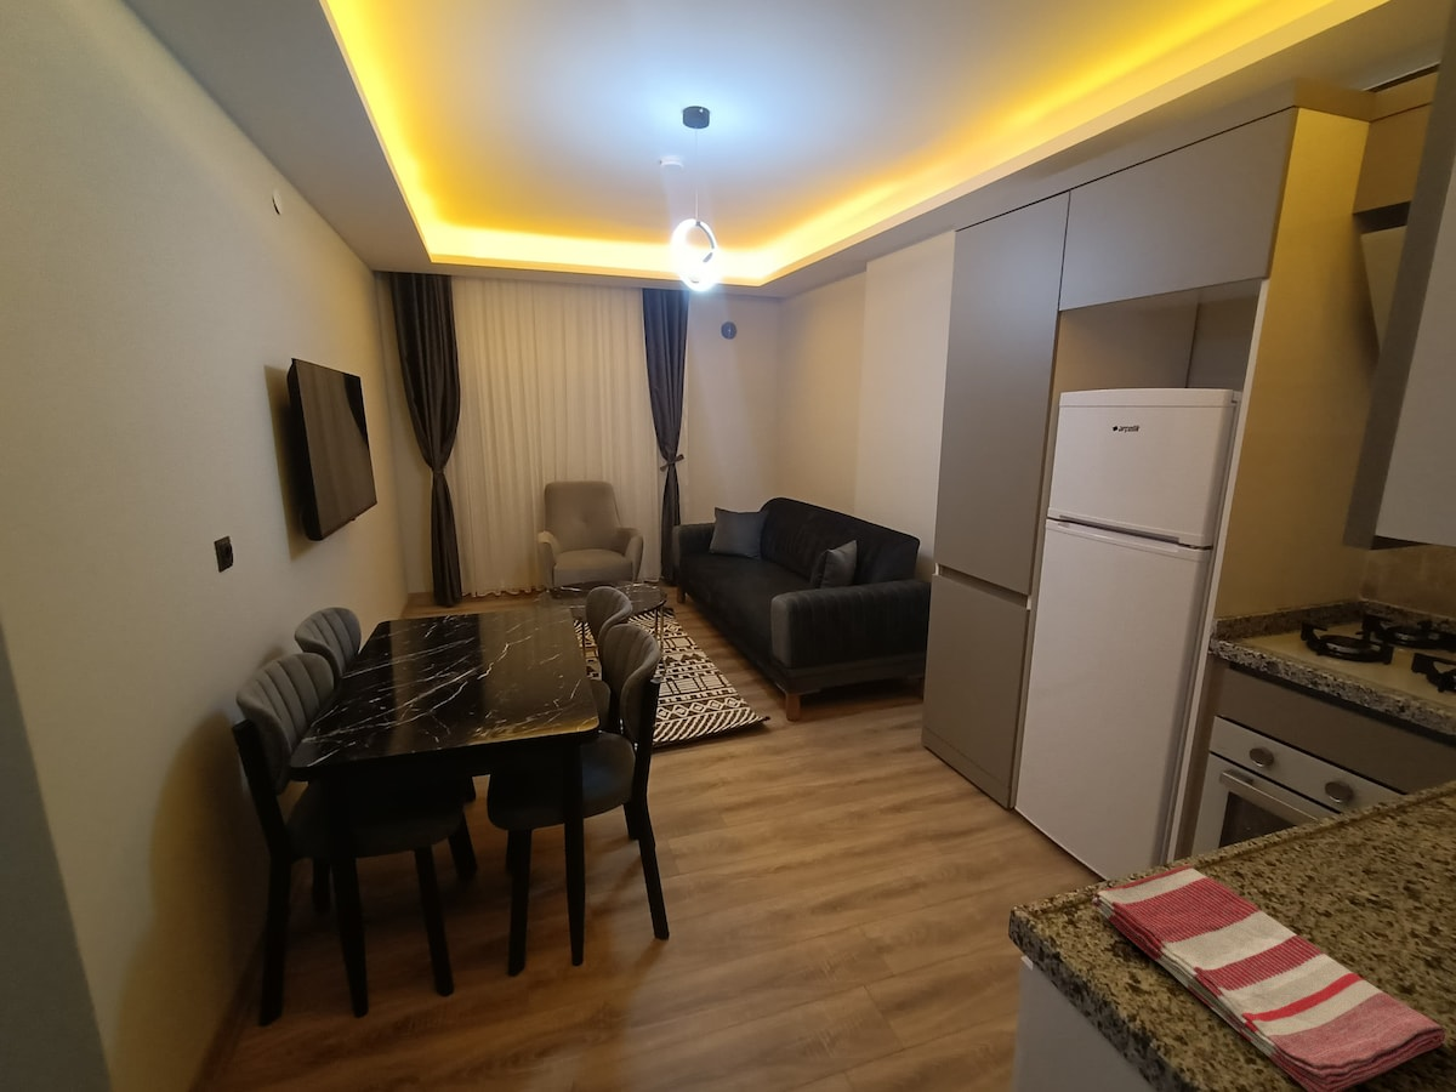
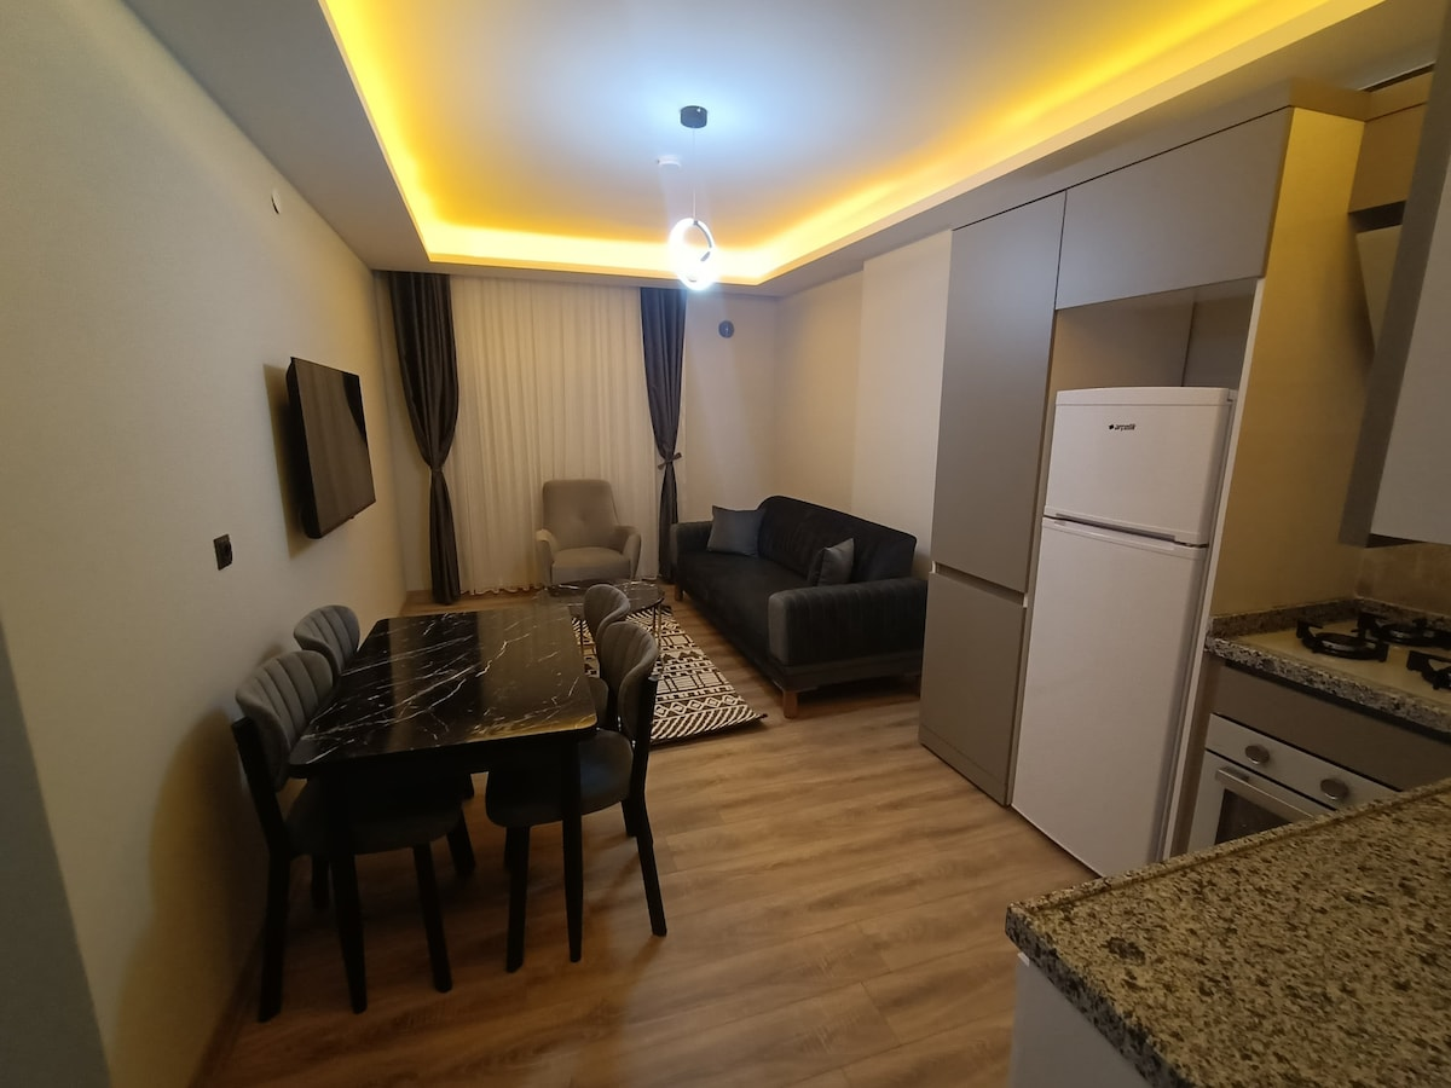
- dish towel (1245, 956)
